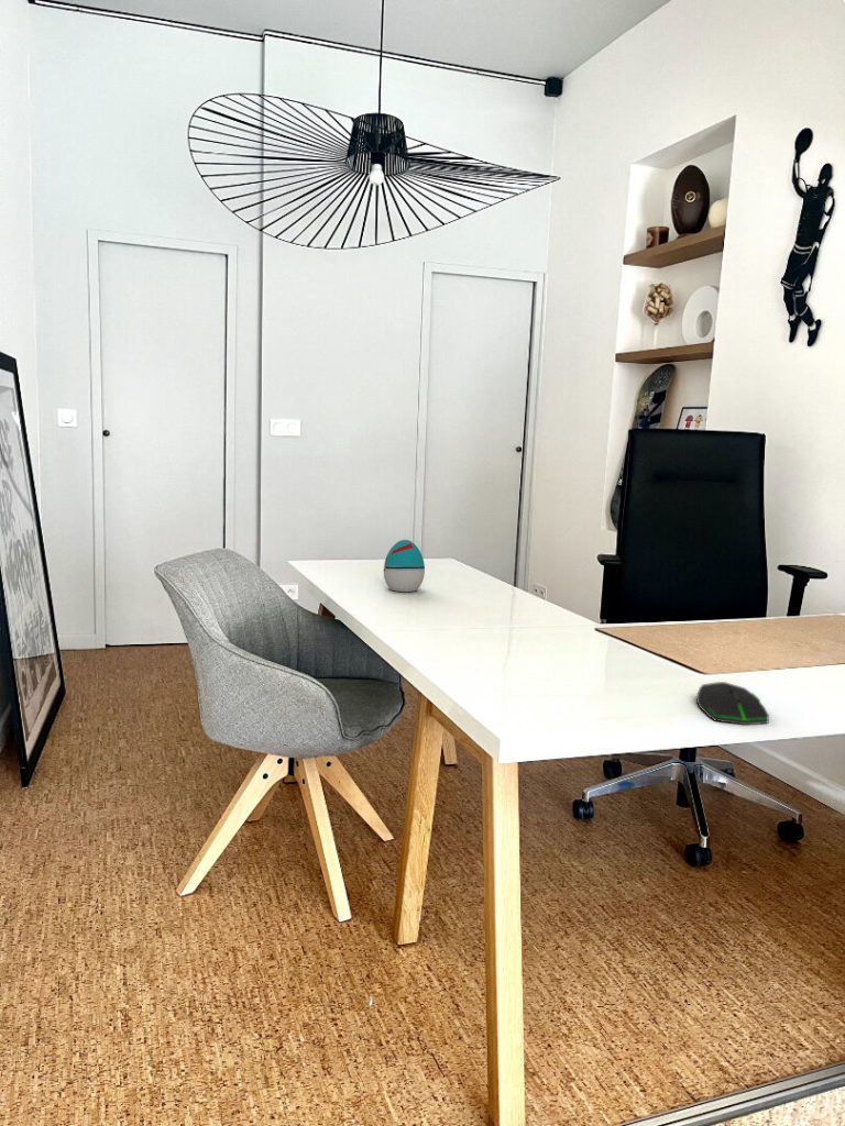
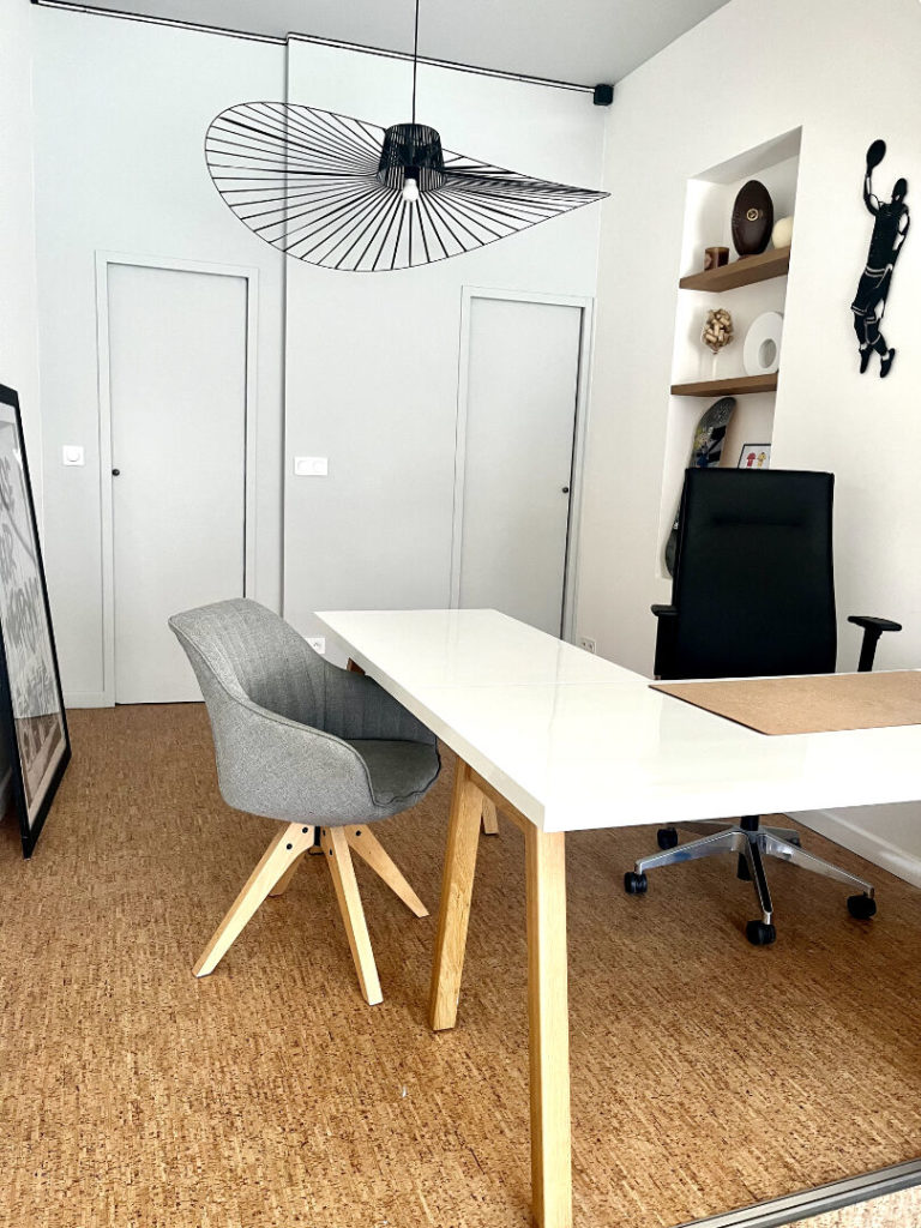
- decorative egg (404, 564)
- computer mouse (733, 698)
